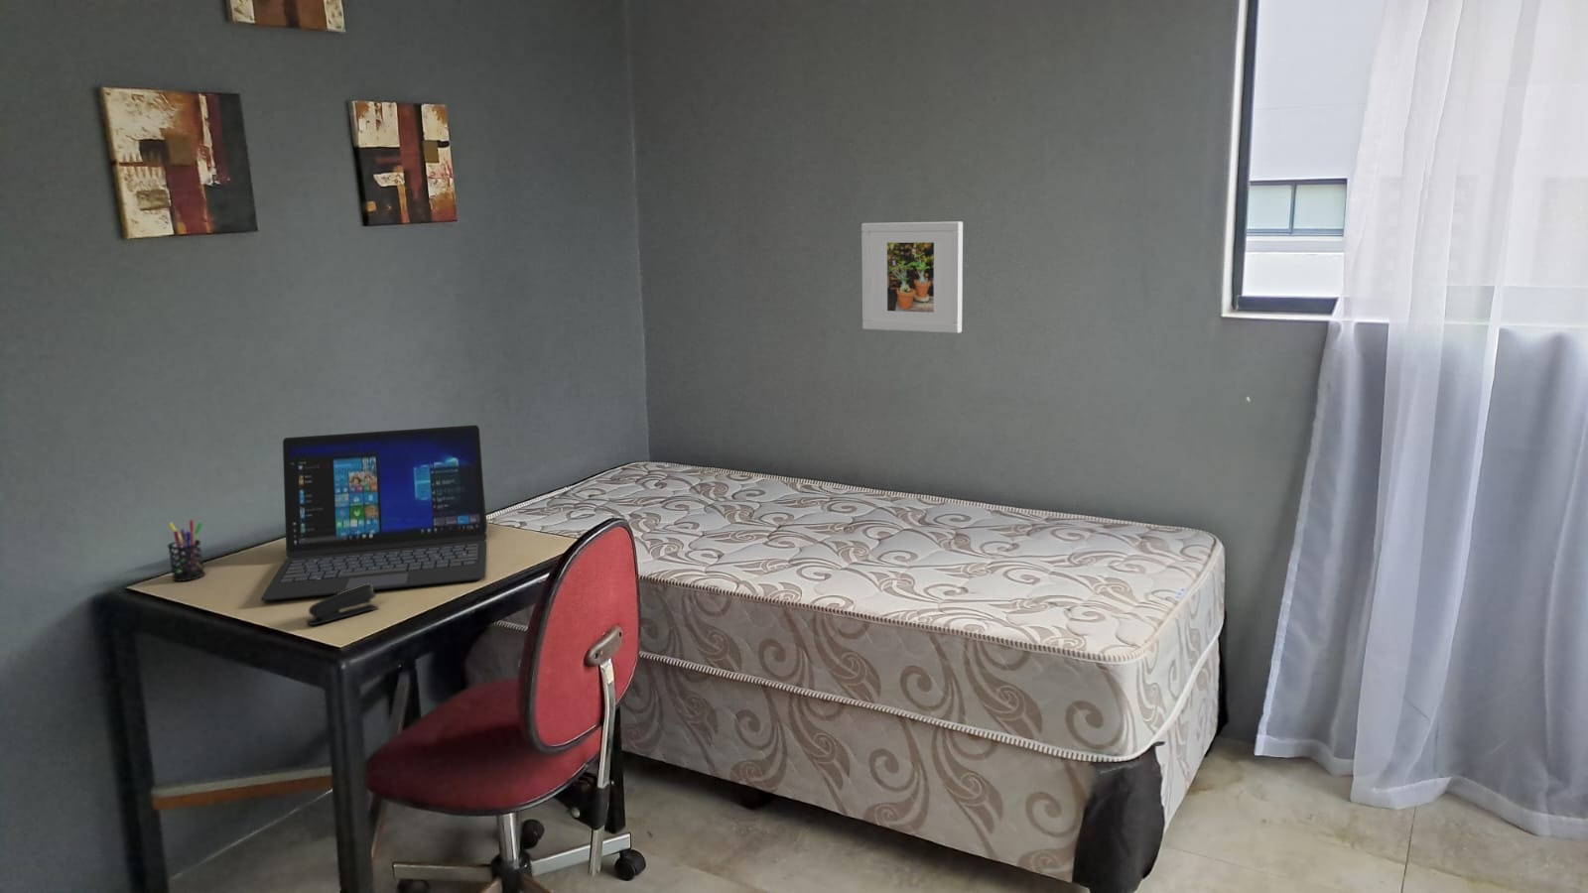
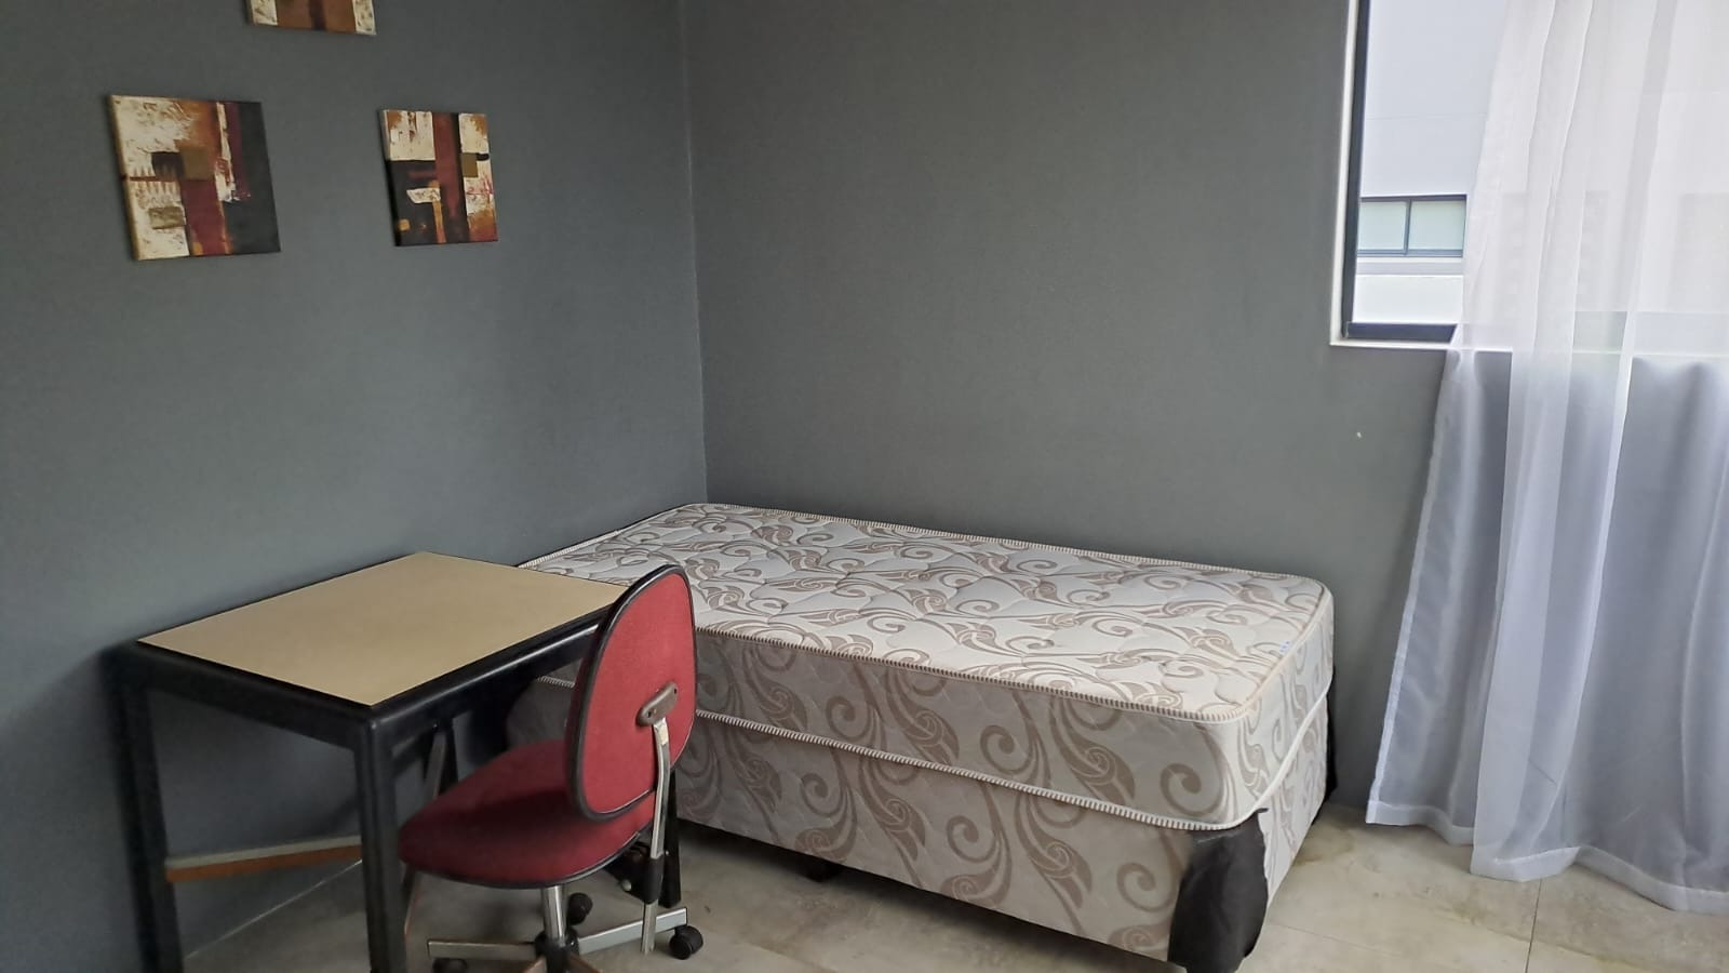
- stapler (340, 603)
- pen holder (189, 546)
- laptop (380, 505)
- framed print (911, 277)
